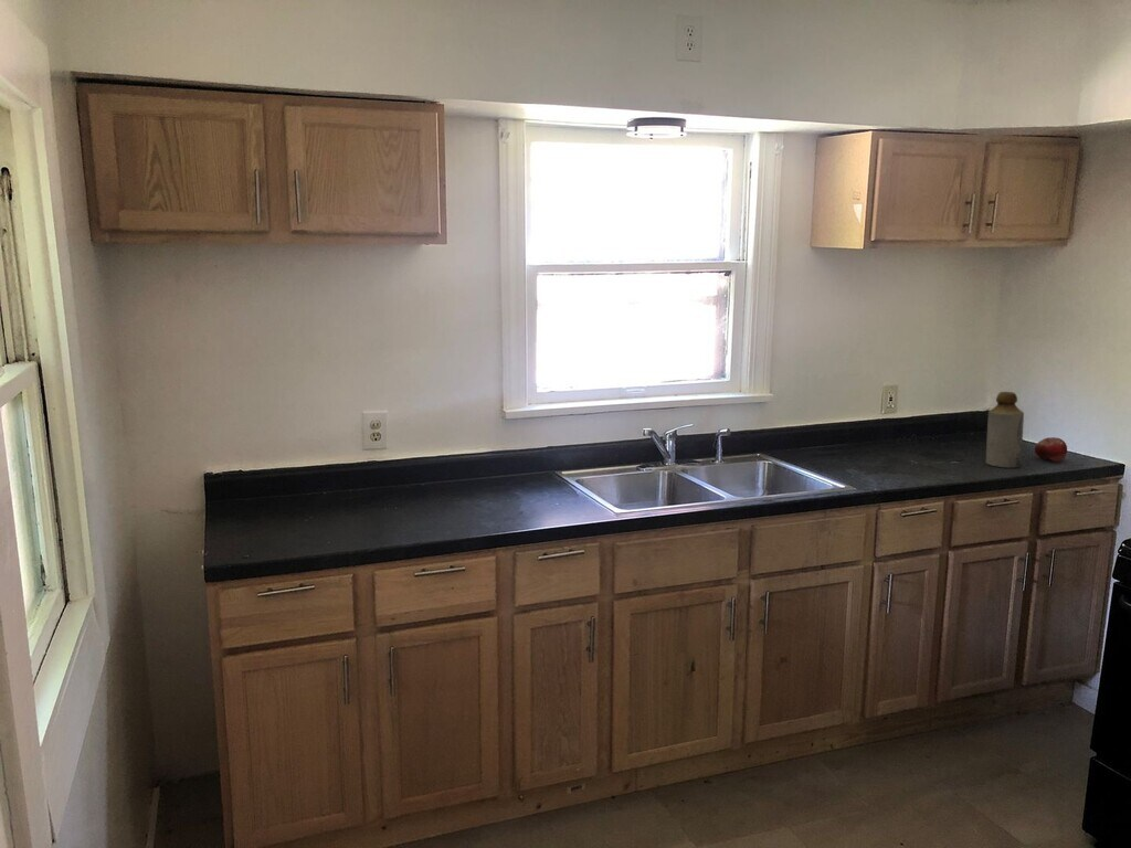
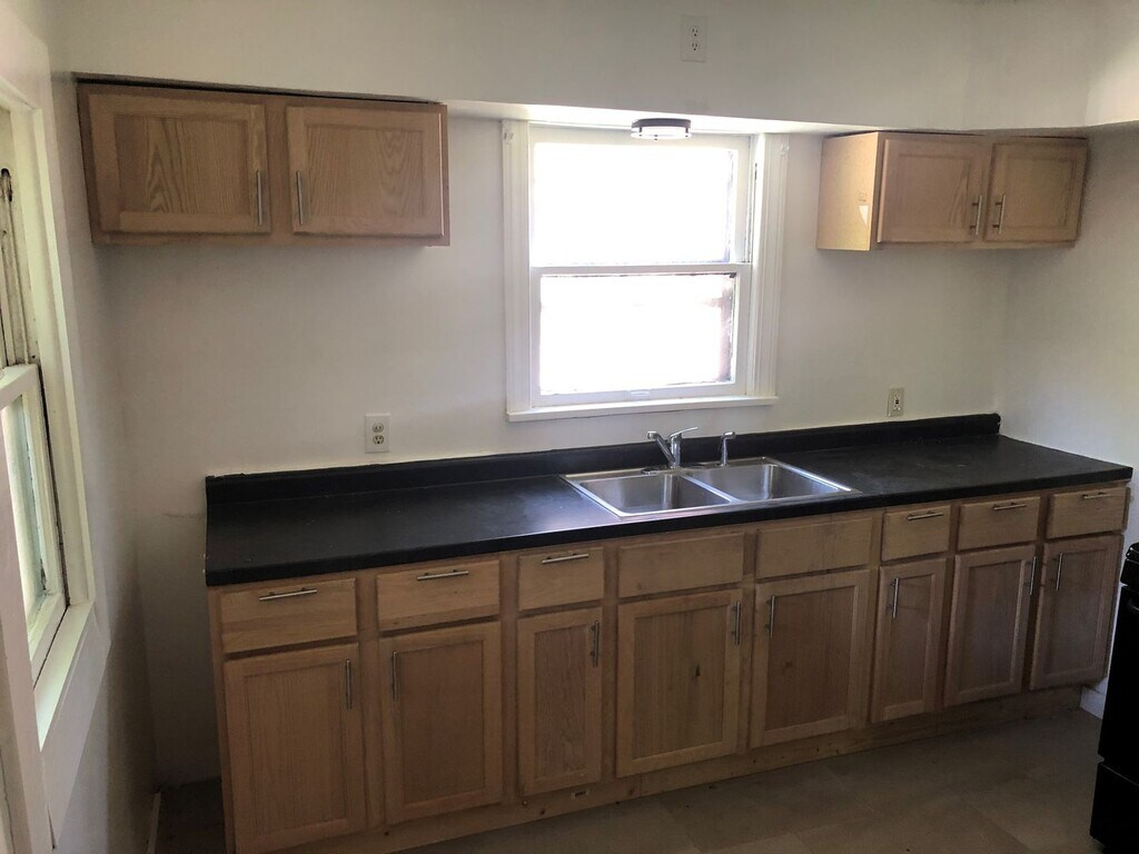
- fruit (1051, 448)
- bottle (1005, 428)
